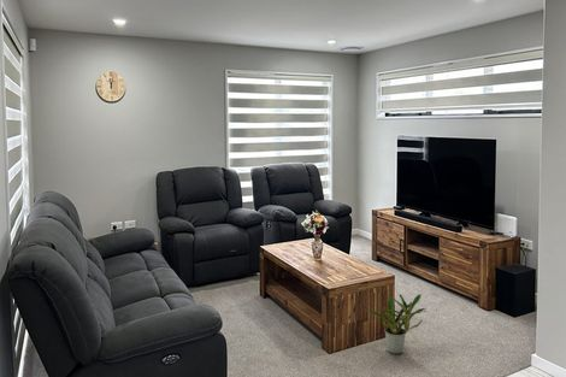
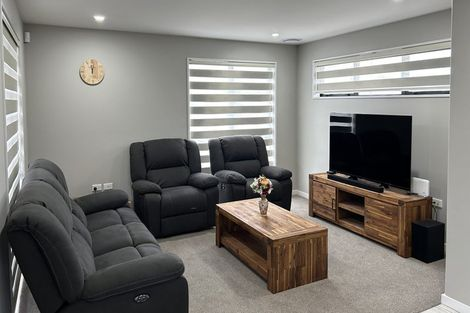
- potted plant (401, 324)
